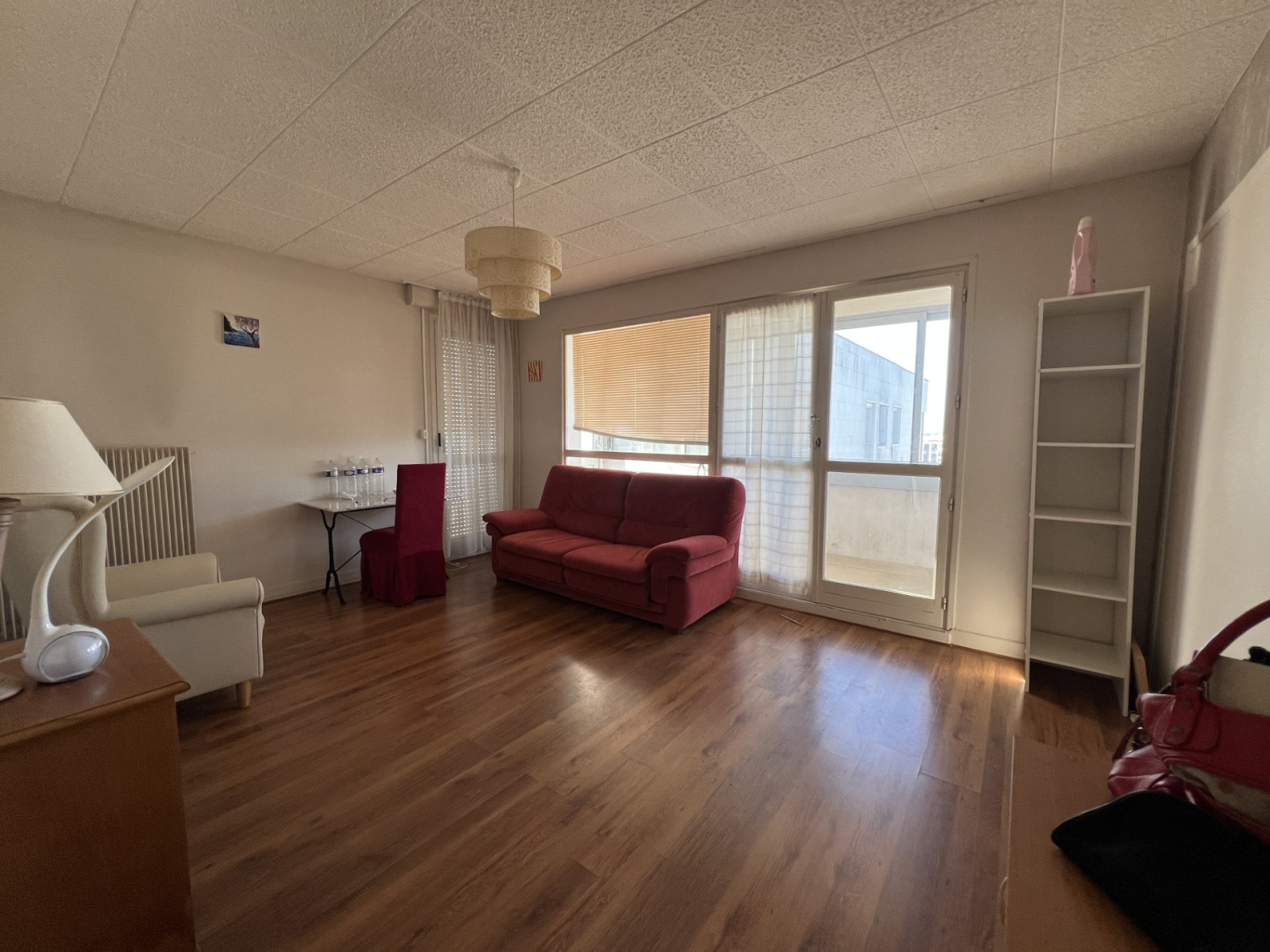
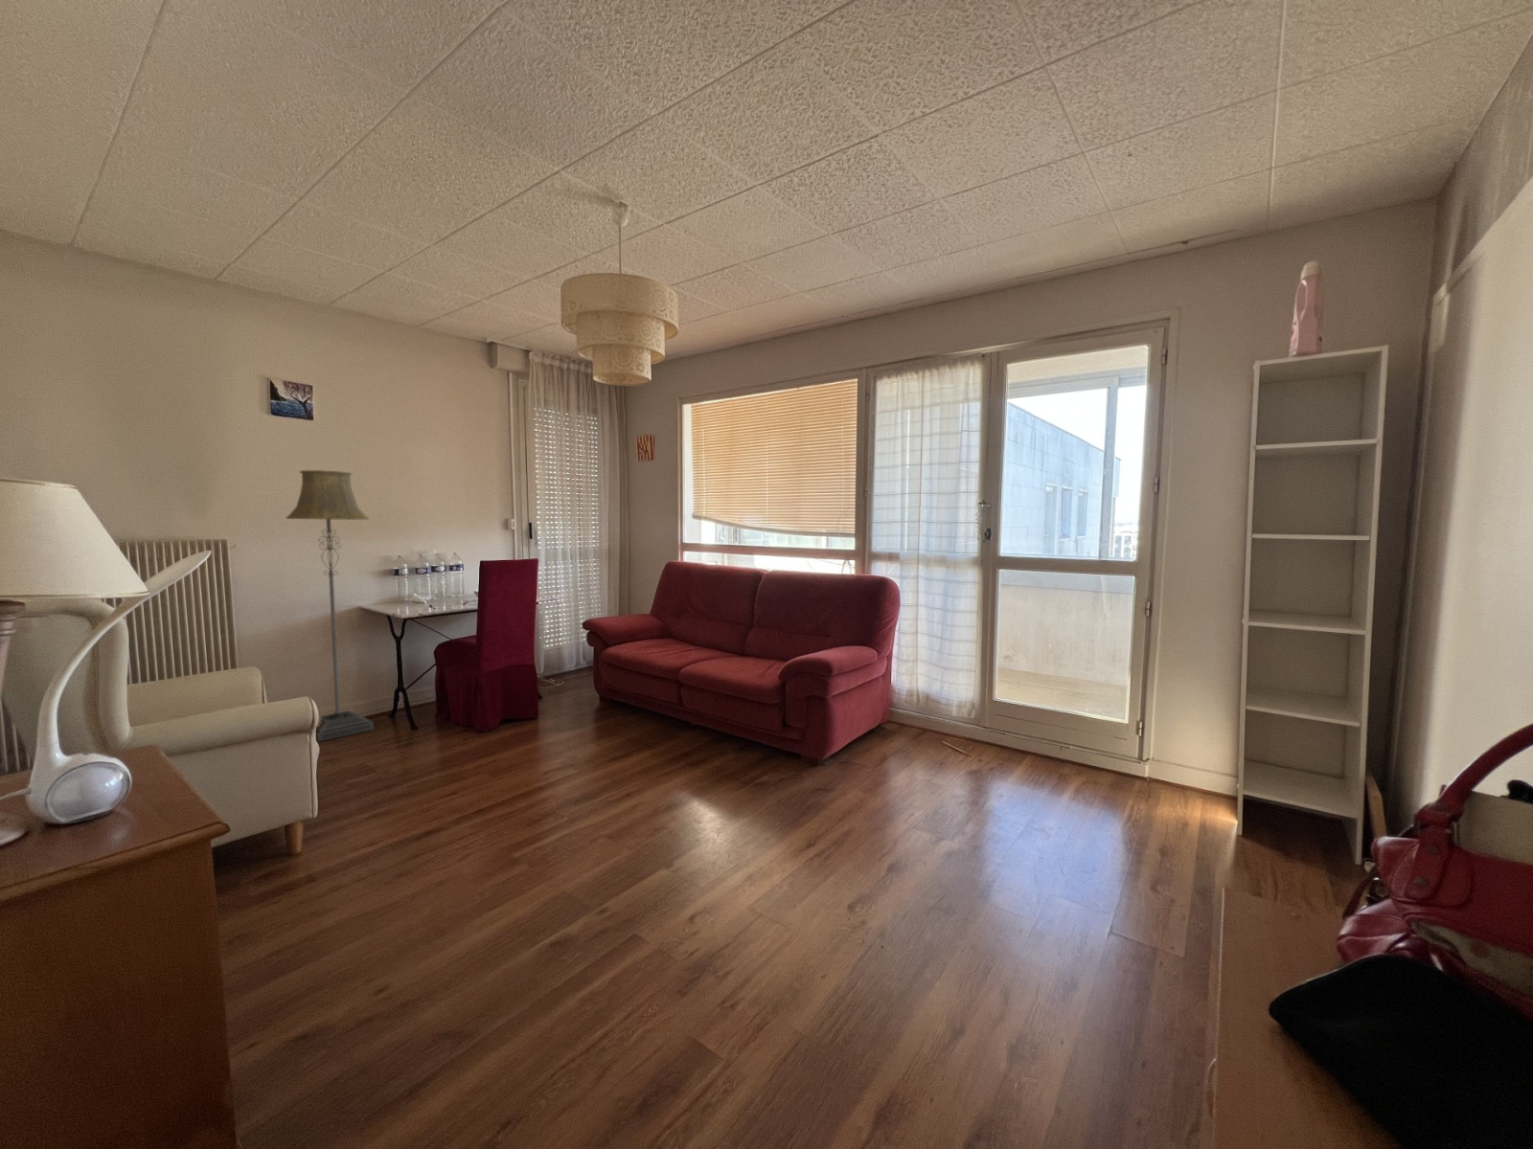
+ floor lamp (332, 603)
